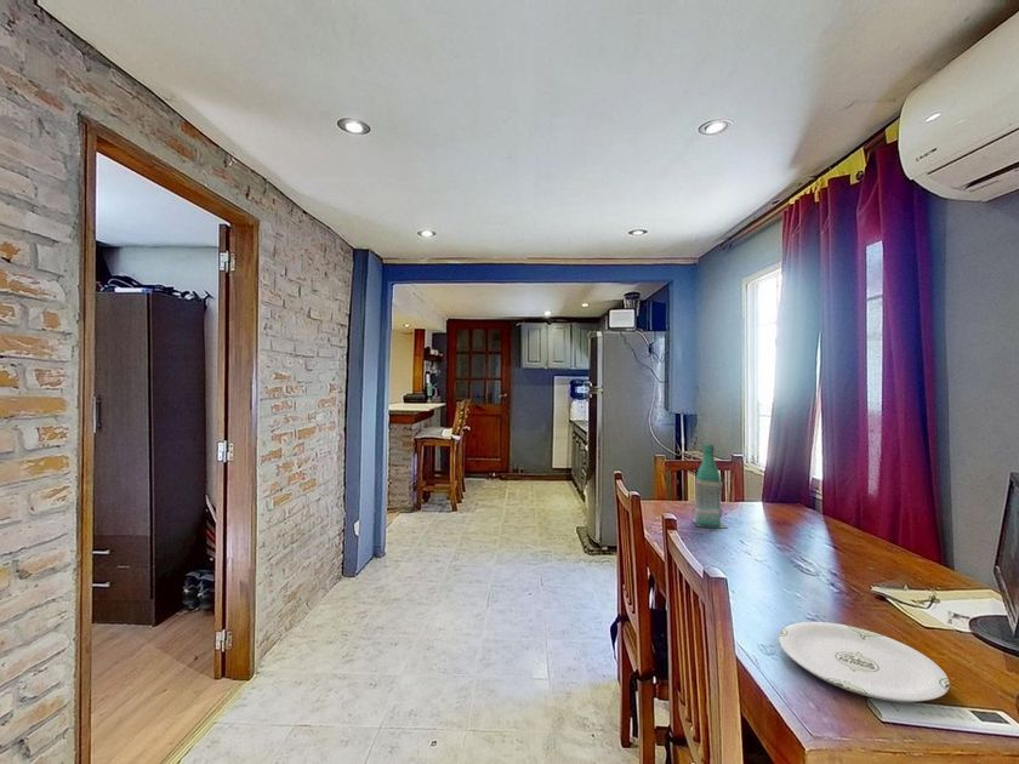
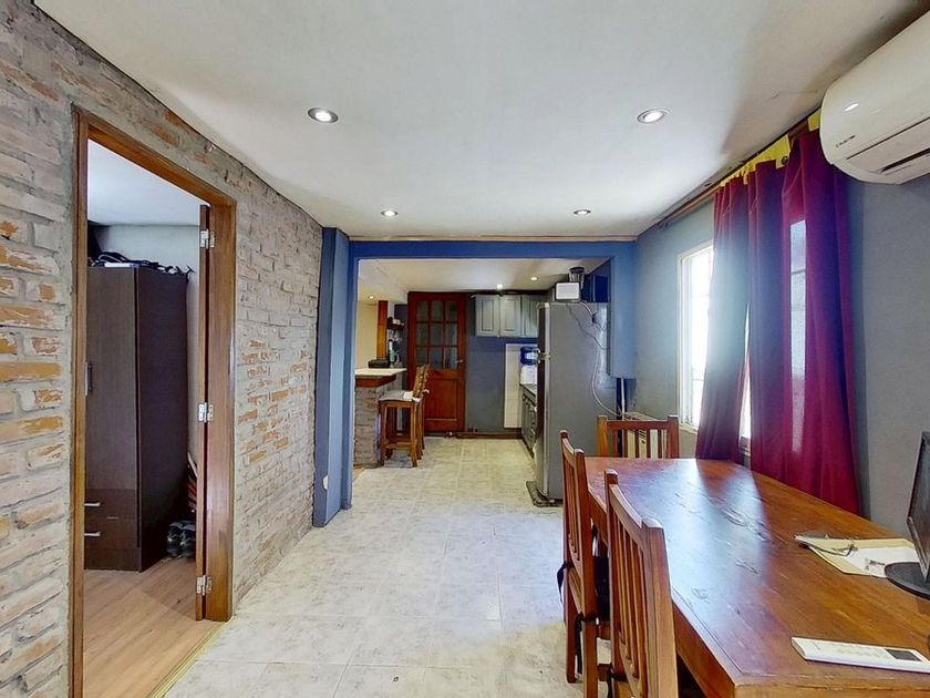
- bottle (708, 484)
- plate (856, 661)
